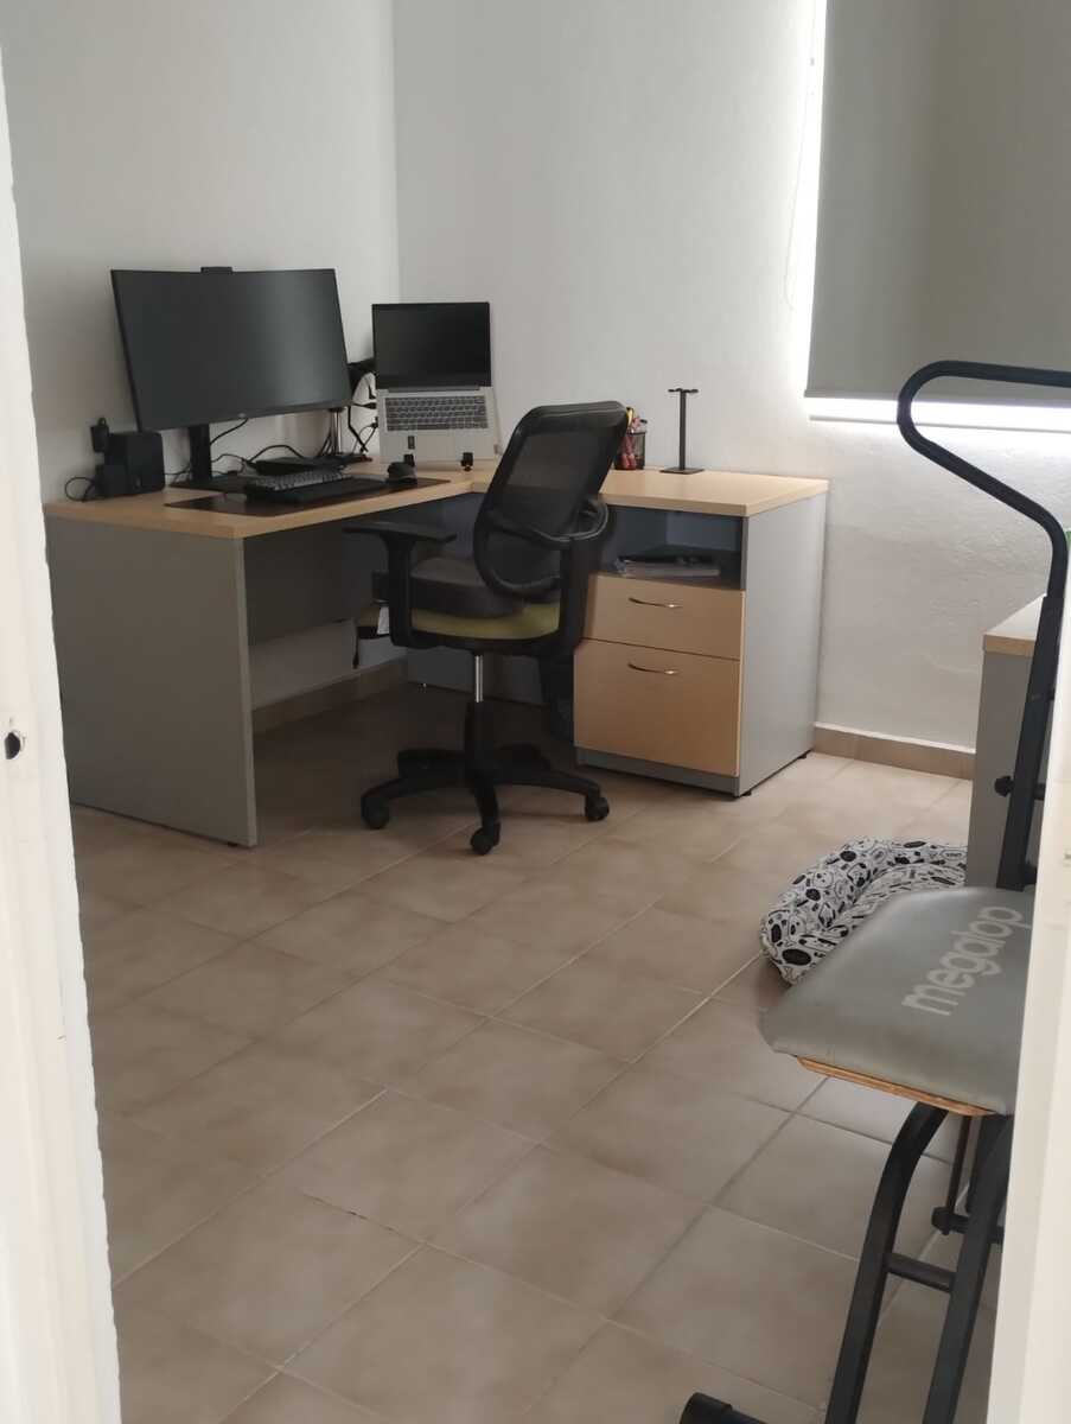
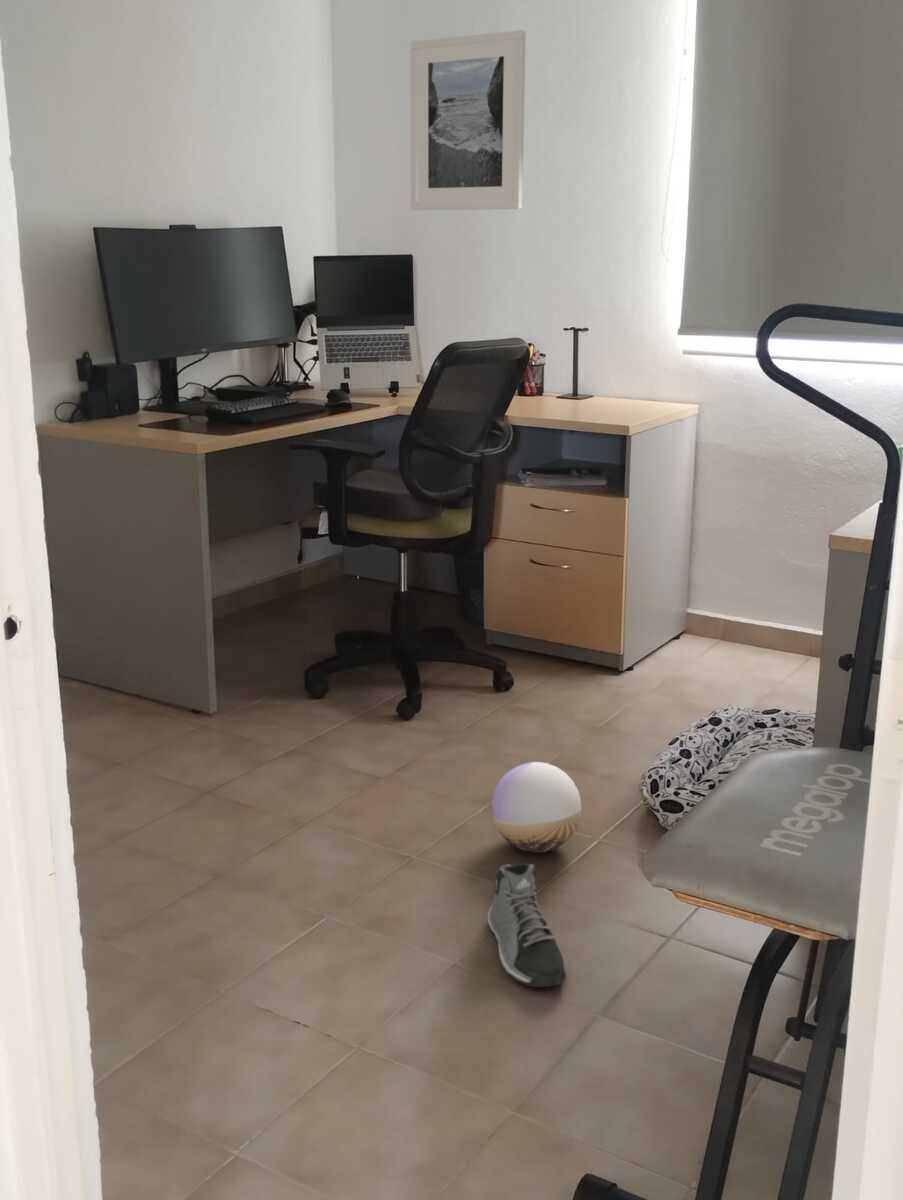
+ sneaker (522, 913)
+ ball (536, 807)
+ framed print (465, 124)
